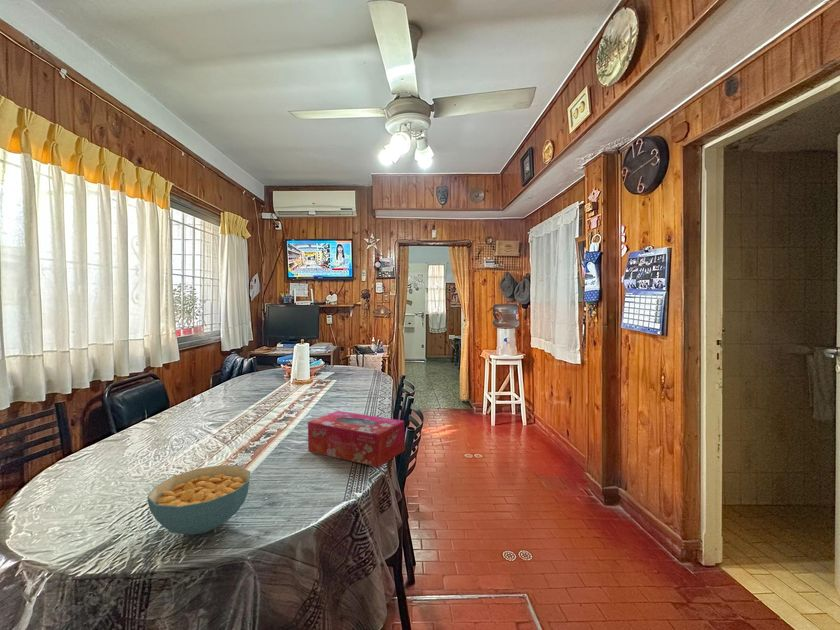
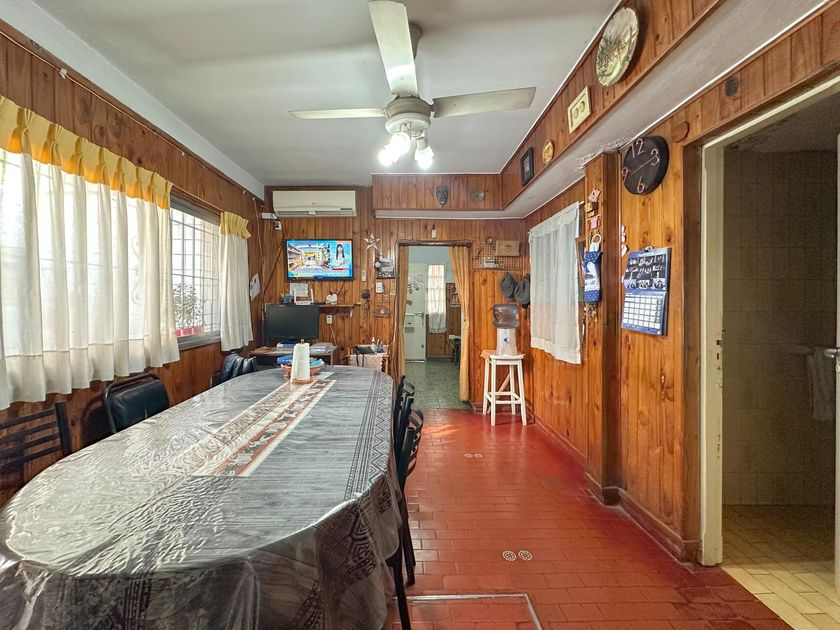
- tissue box (356, 436)
- cereal bowl (203, 505)
